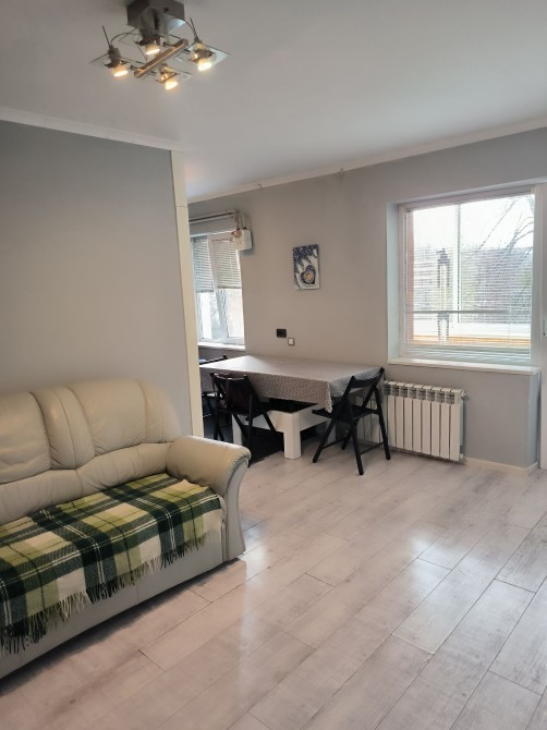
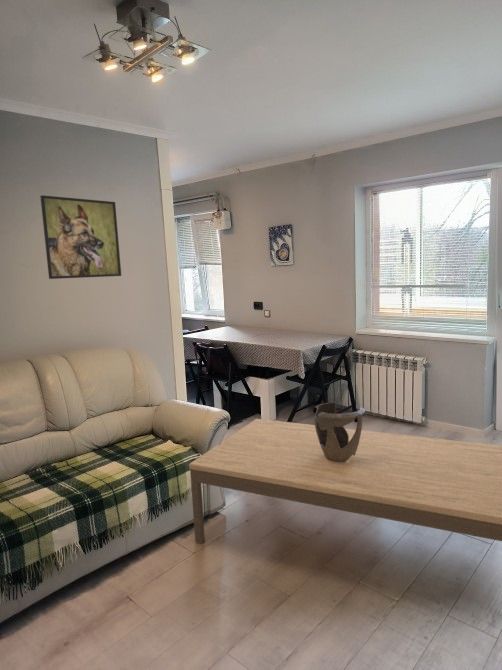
+ decorative bowl (337, 432)
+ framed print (83, 238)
+ coffee table (364, 497)
